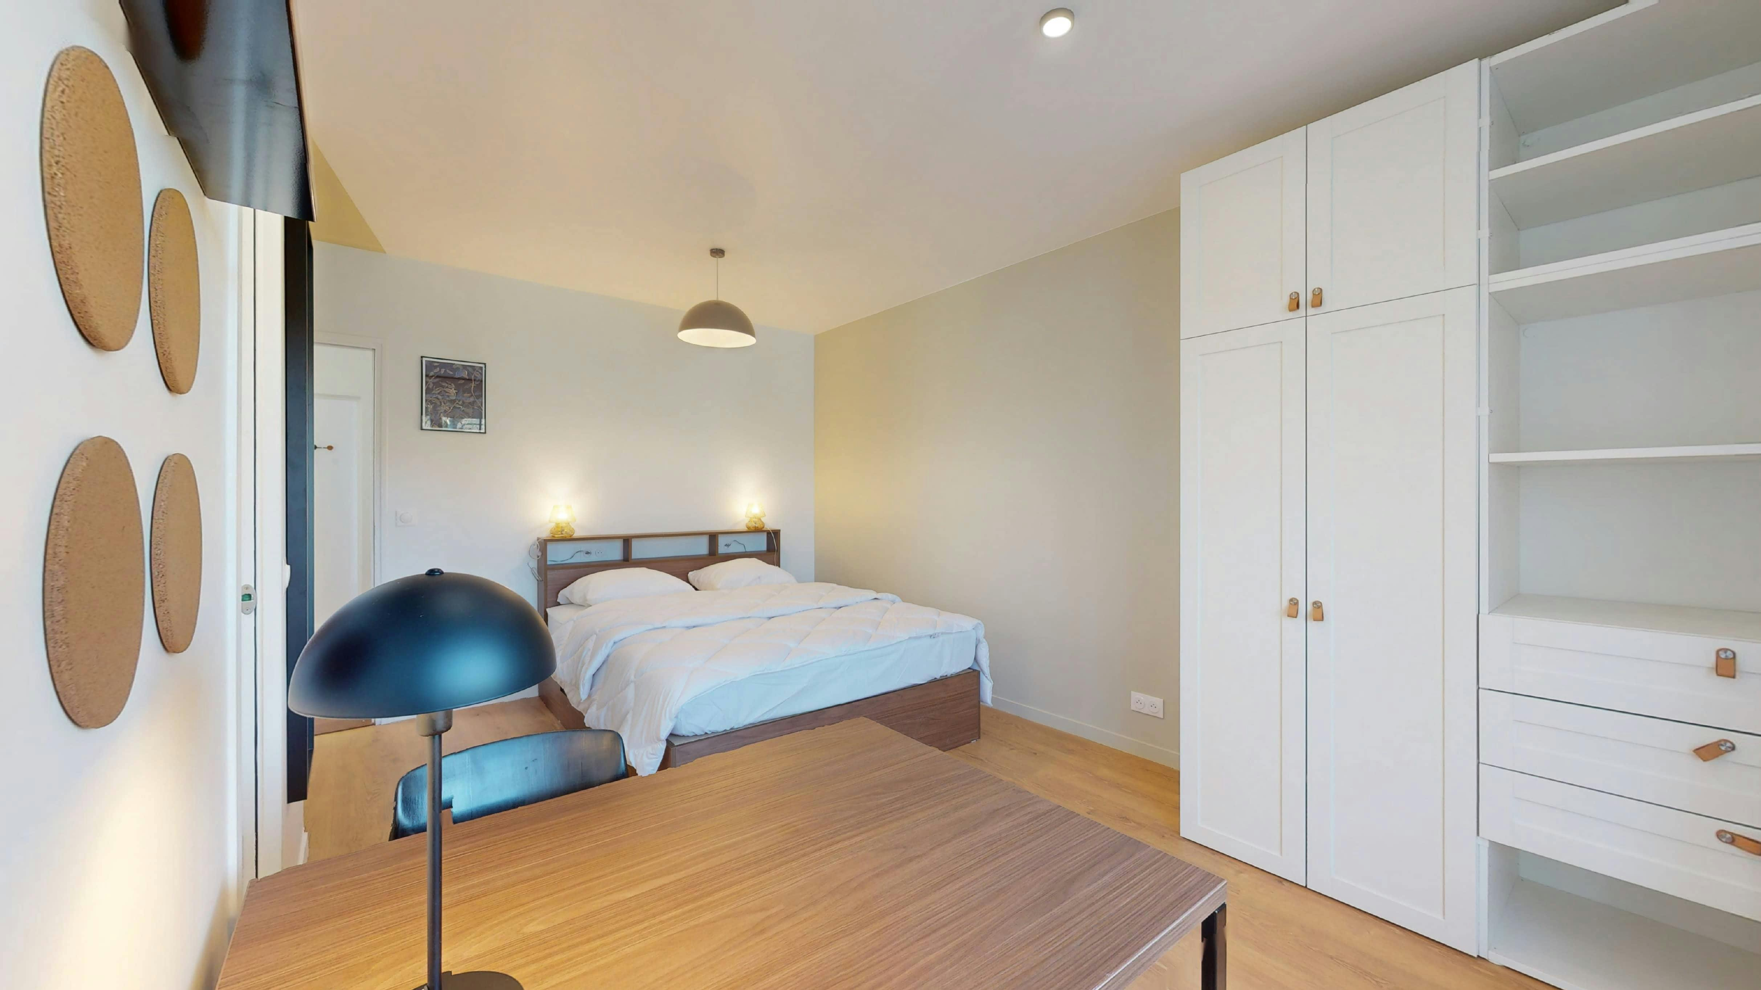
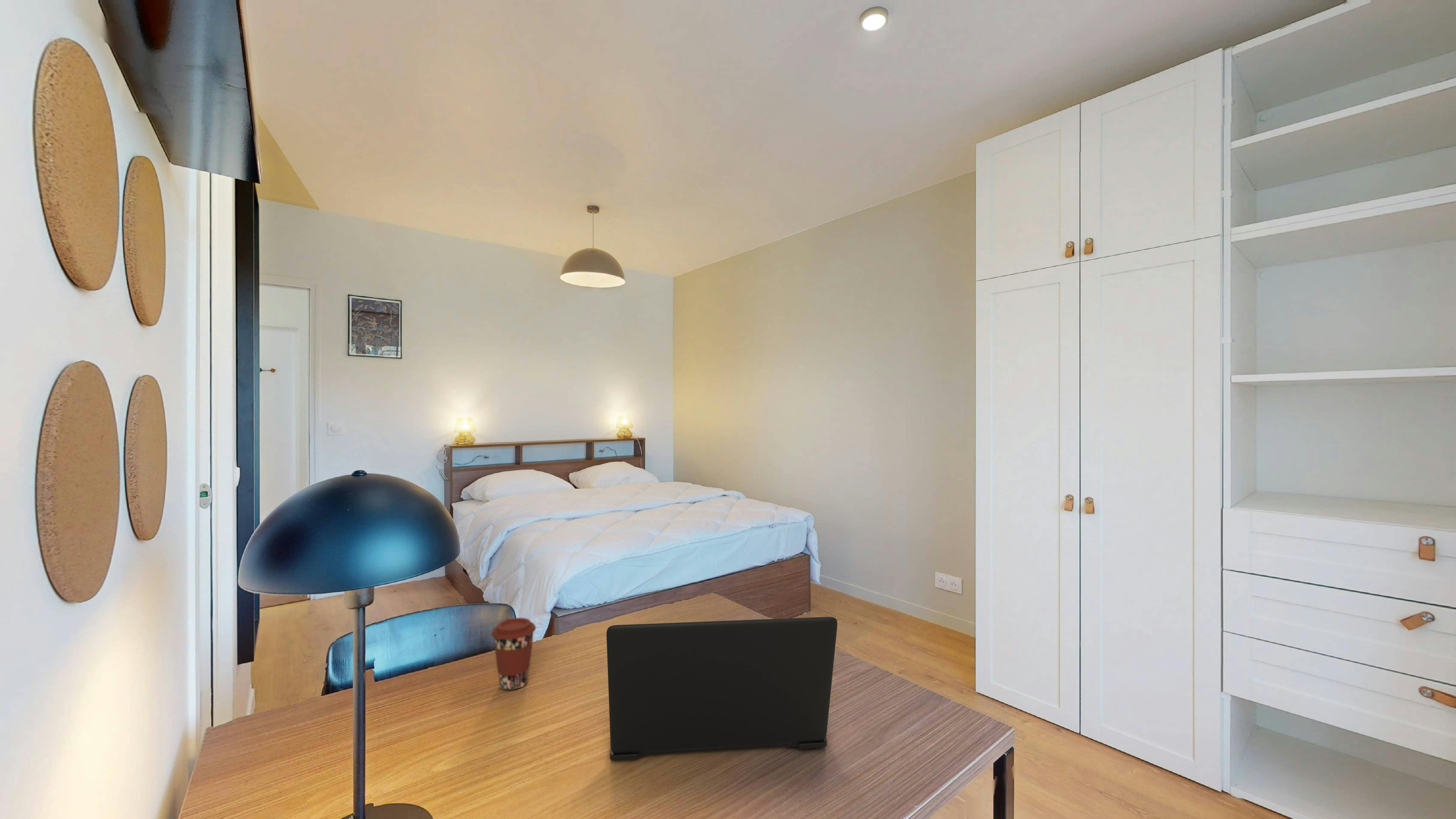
+ coffee cup (514, 653)
+ laptop (716, 657)
